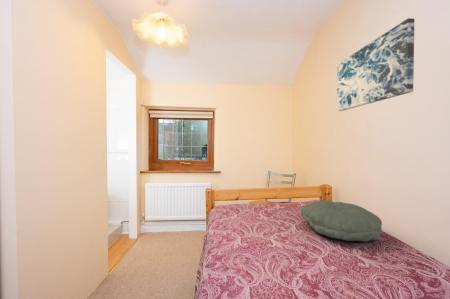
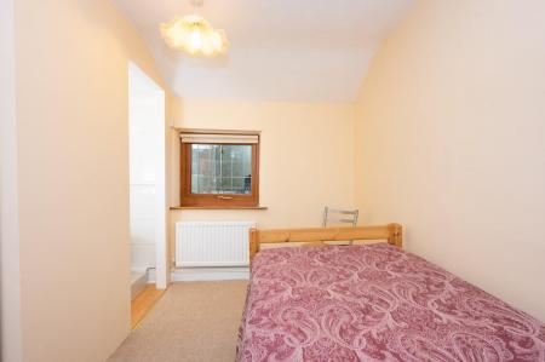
- pillow (339, 218)
- wall art (367, 75)
